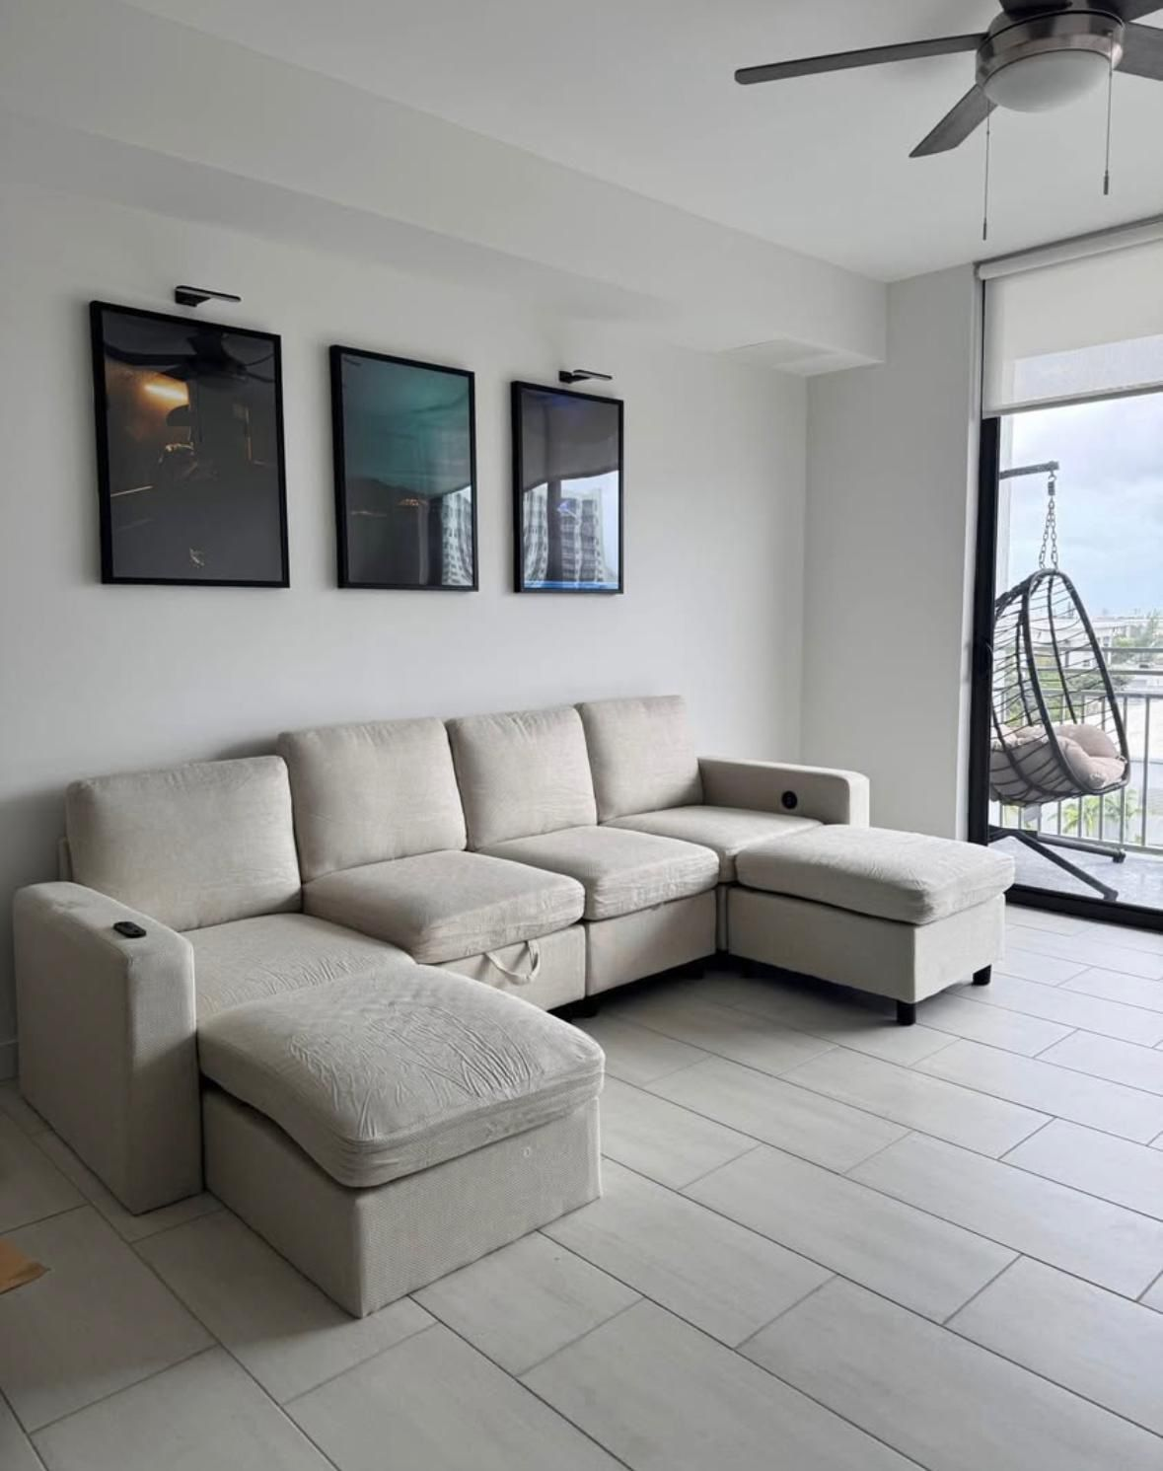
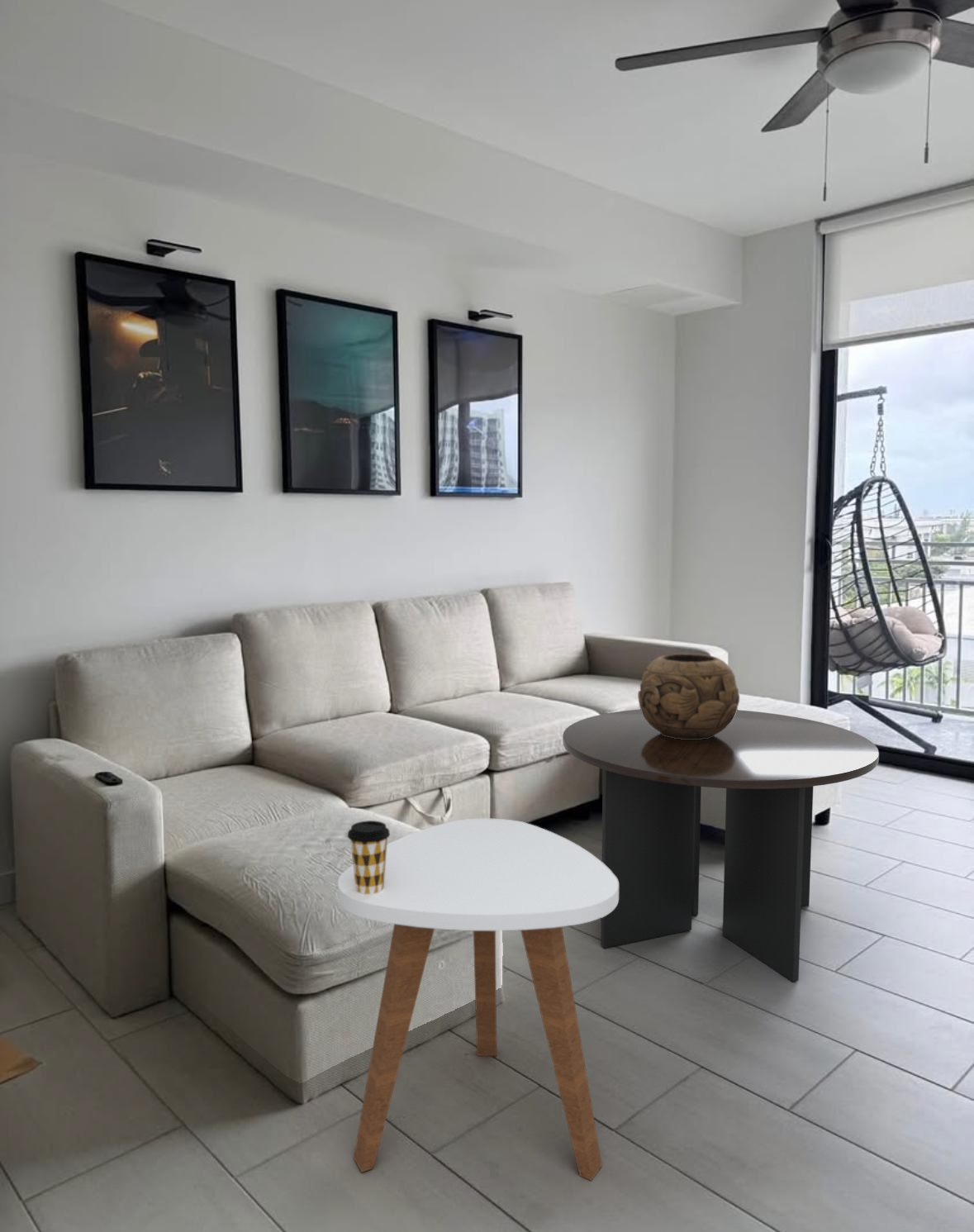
+ coffee cup (368, 857)
+ decorative bowl (688, 695)
+ coffee table (699, 832)
+ side table (480, 1003)
